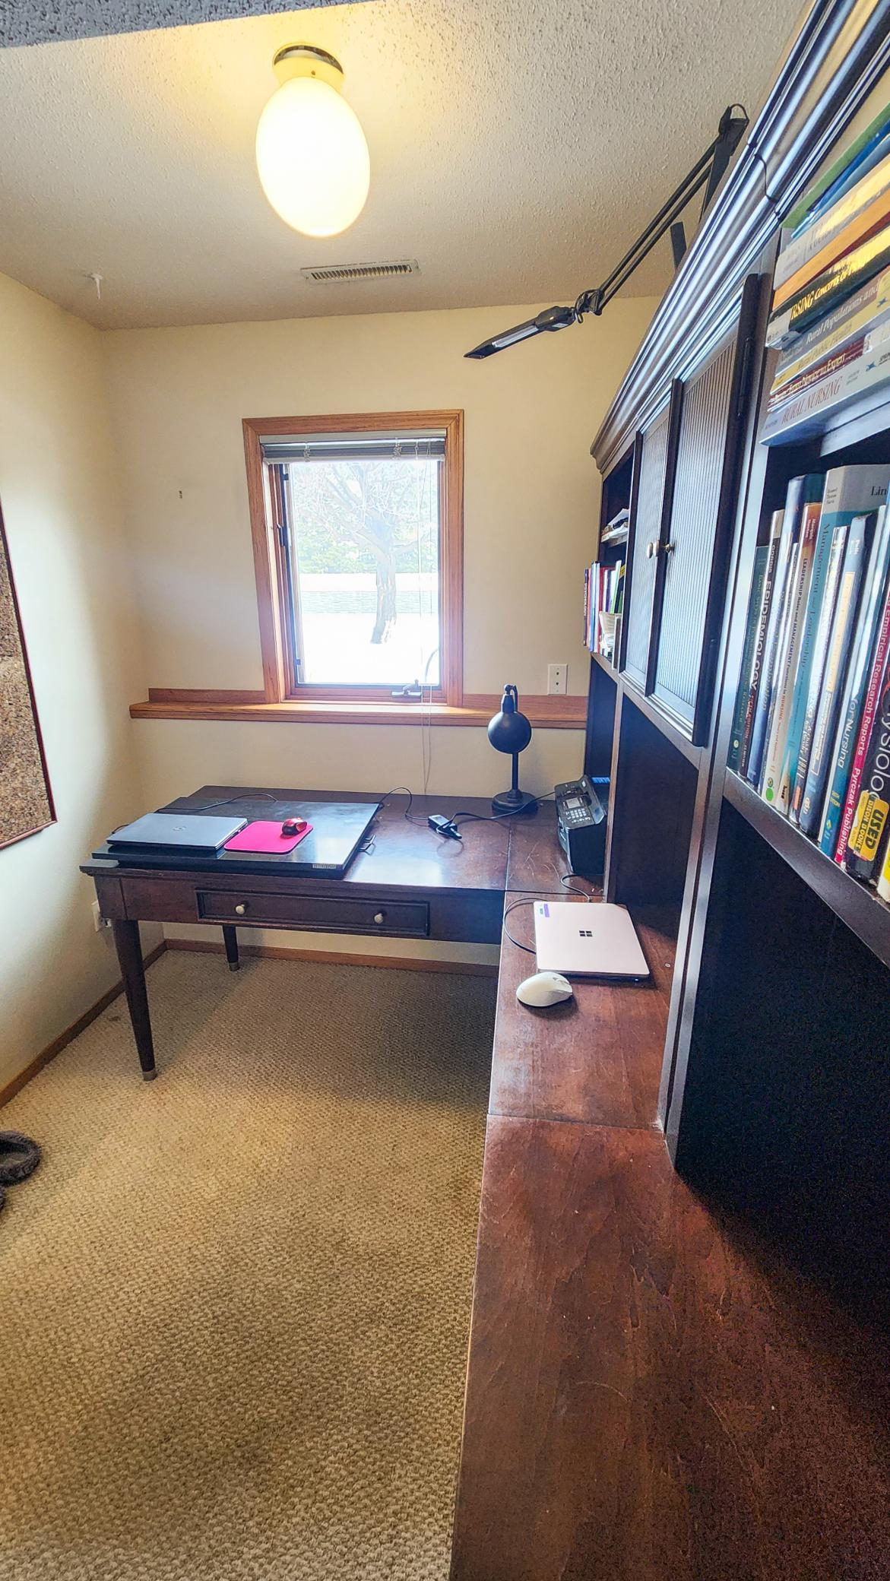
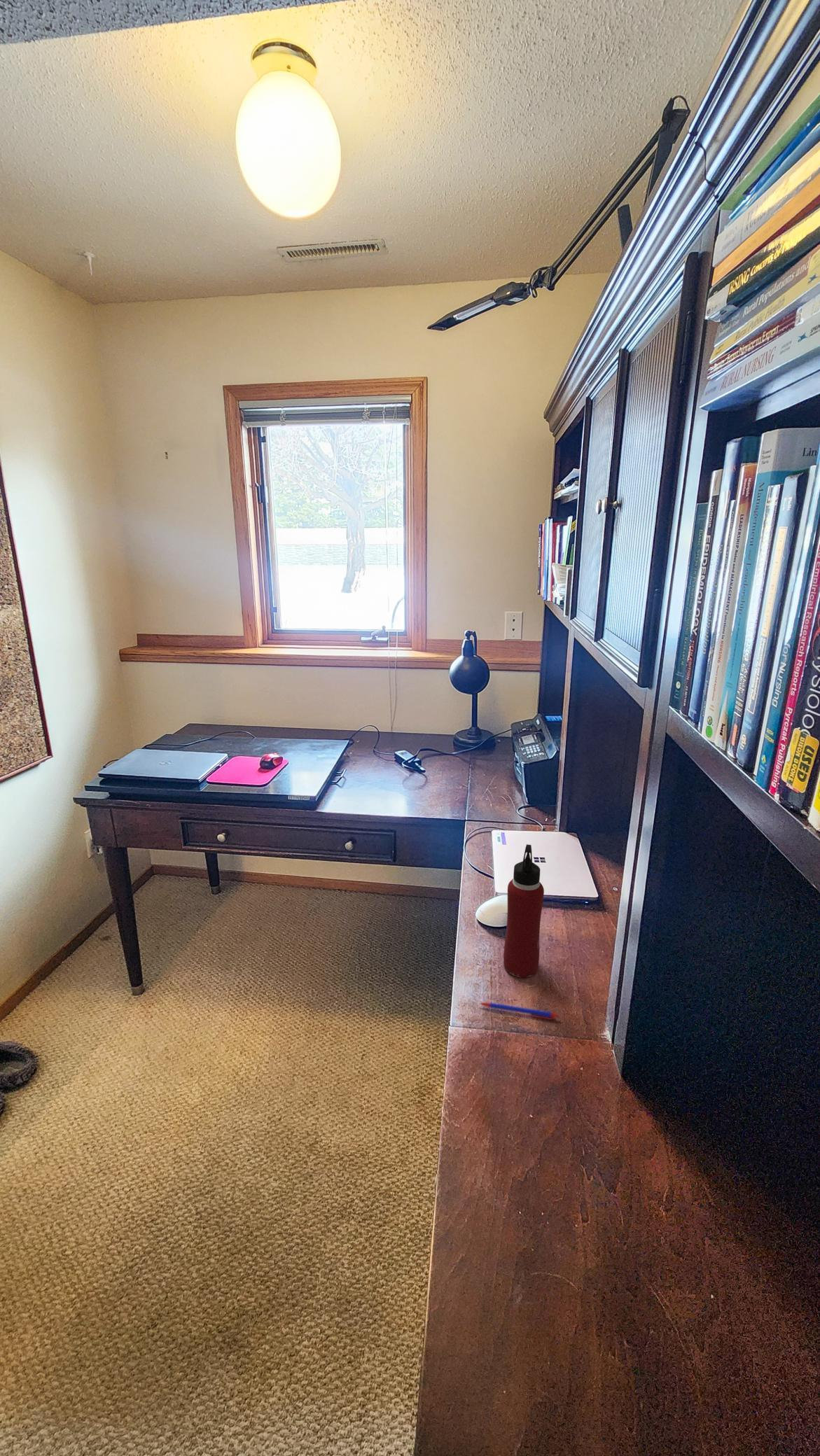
+ pen (517, 1009)
+ water bottle (524, 910)
